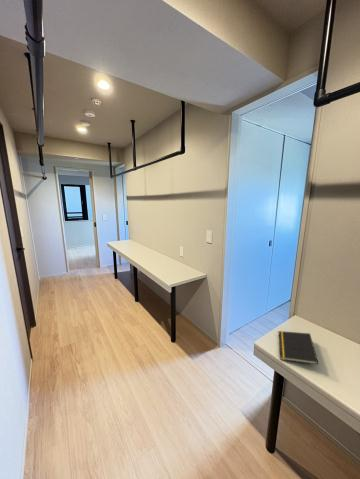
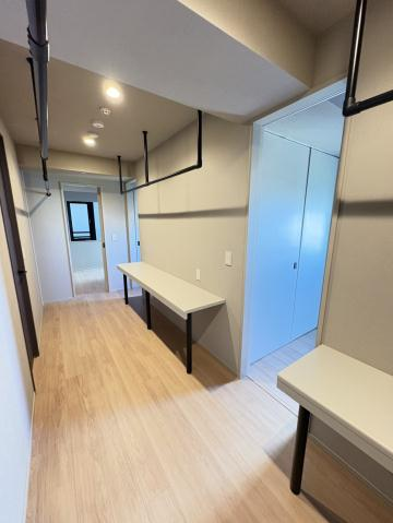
- notepad (295, 345)
